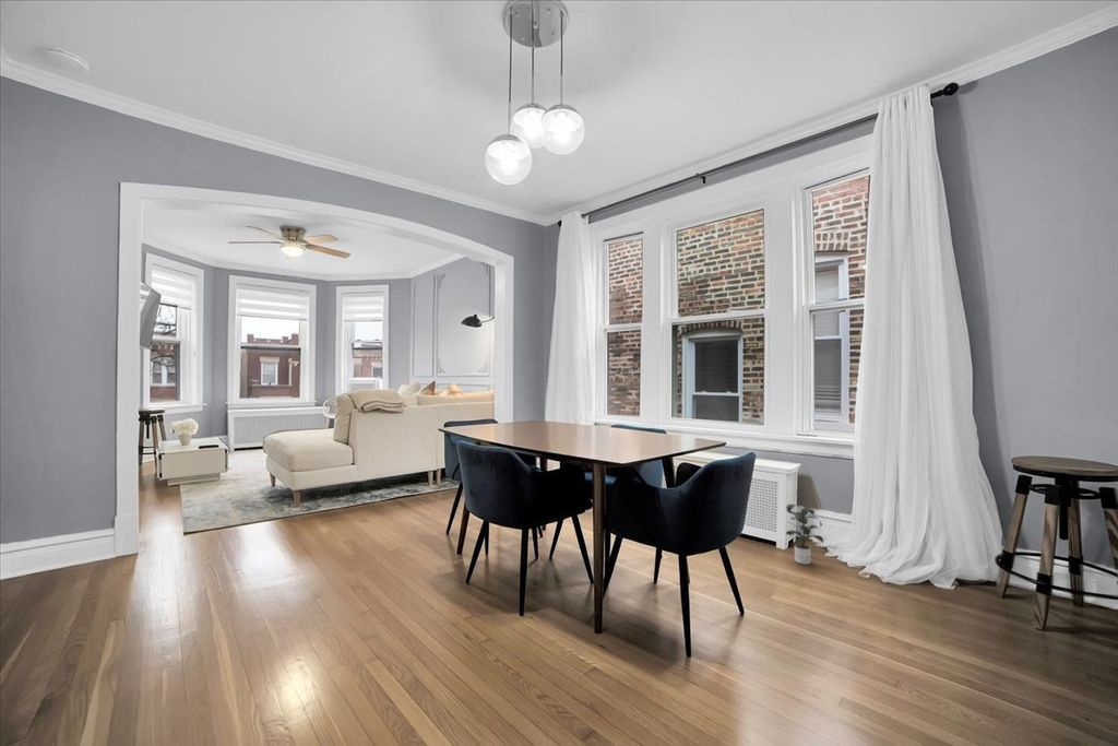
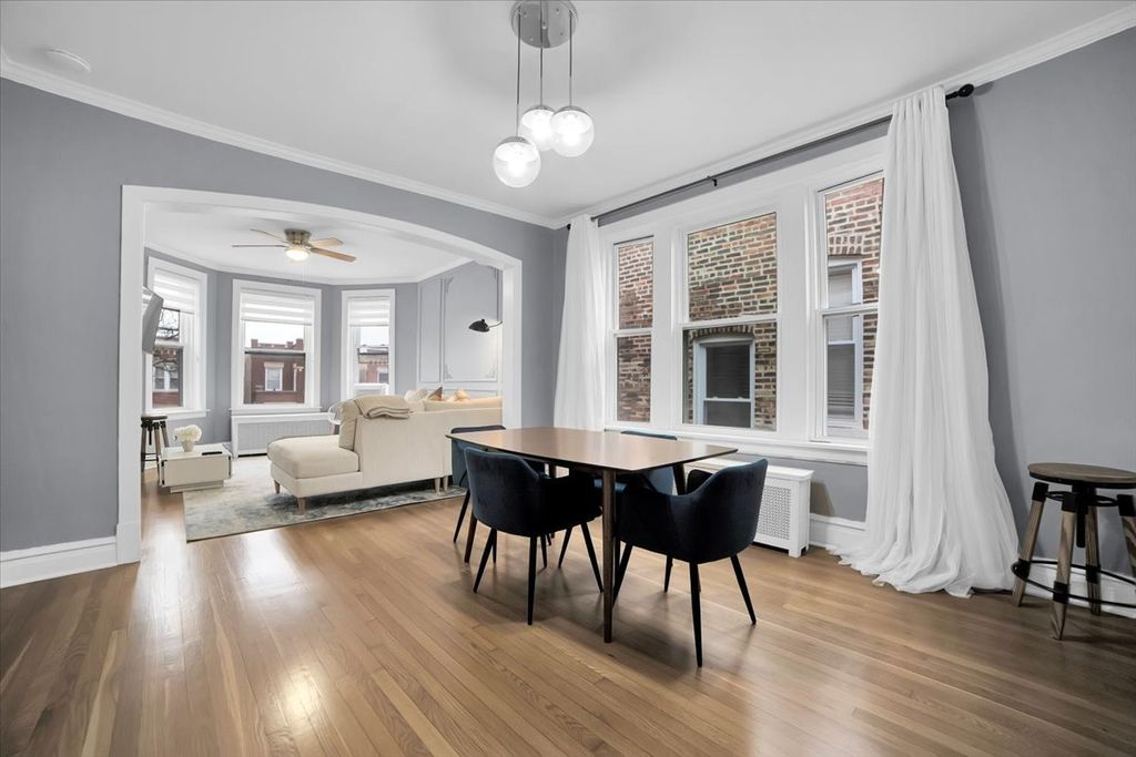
- potted plant (807, 533)
